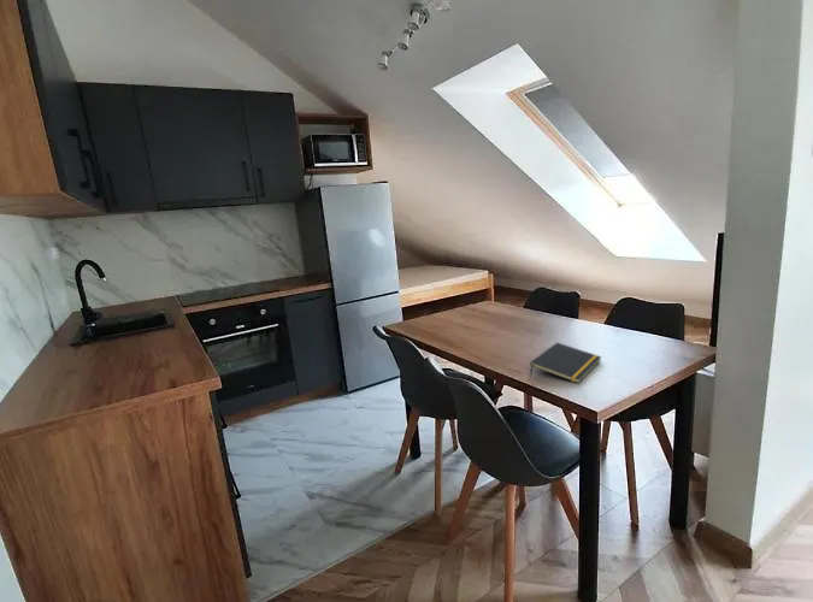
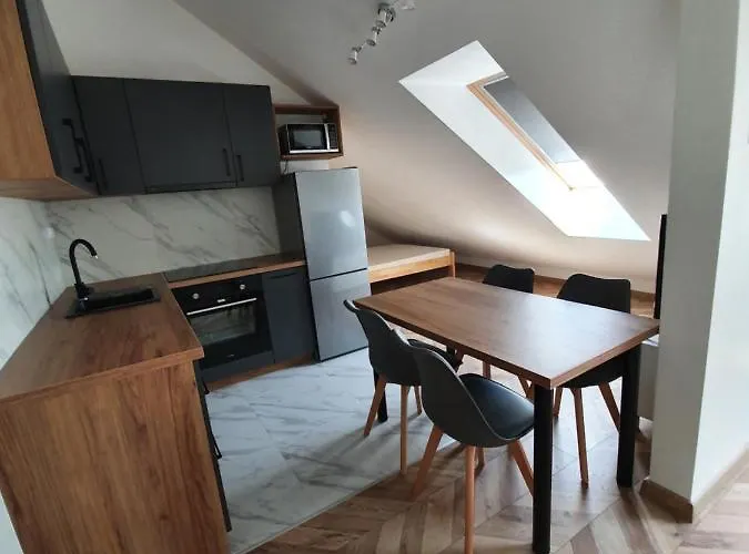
- notepad (566, 360)
